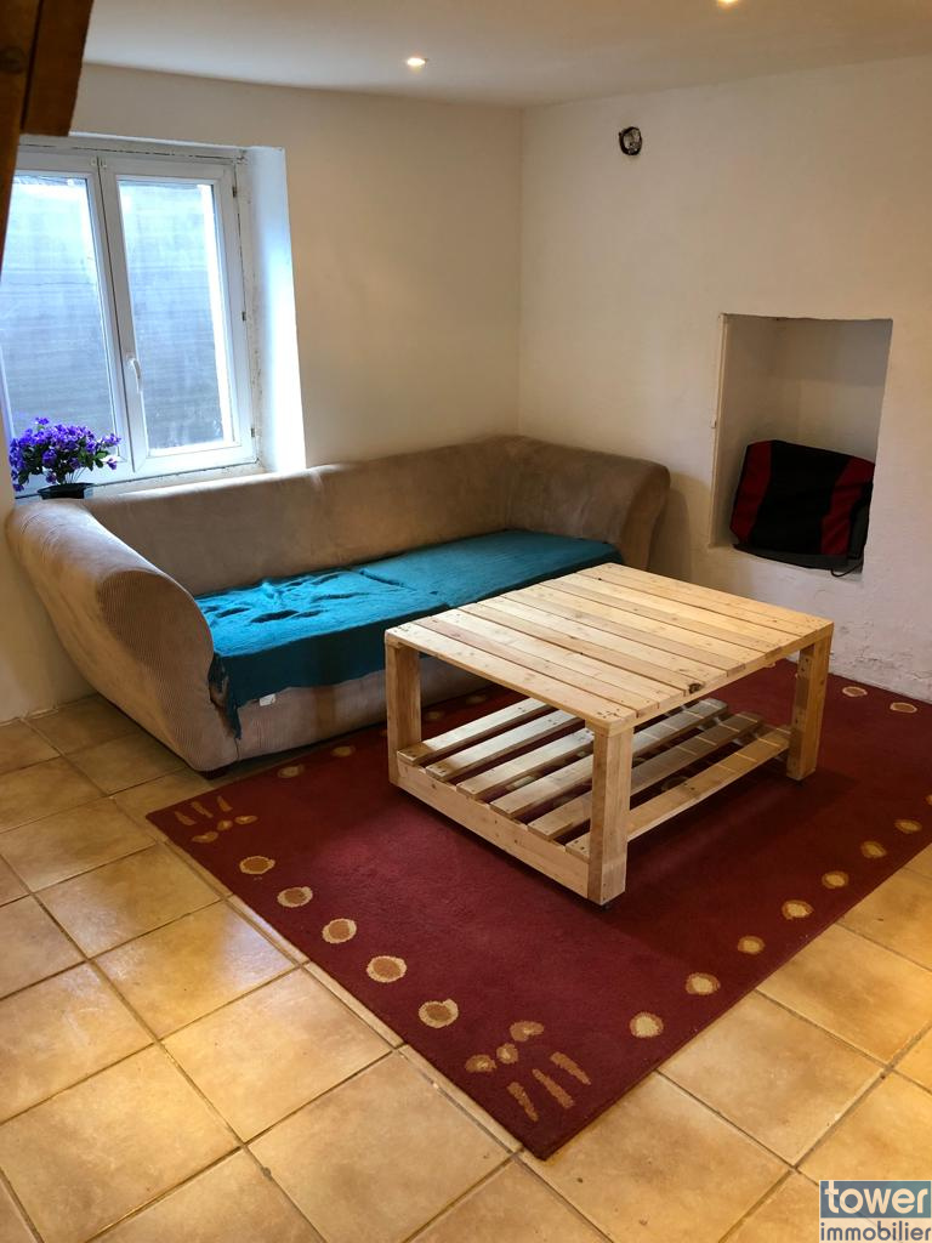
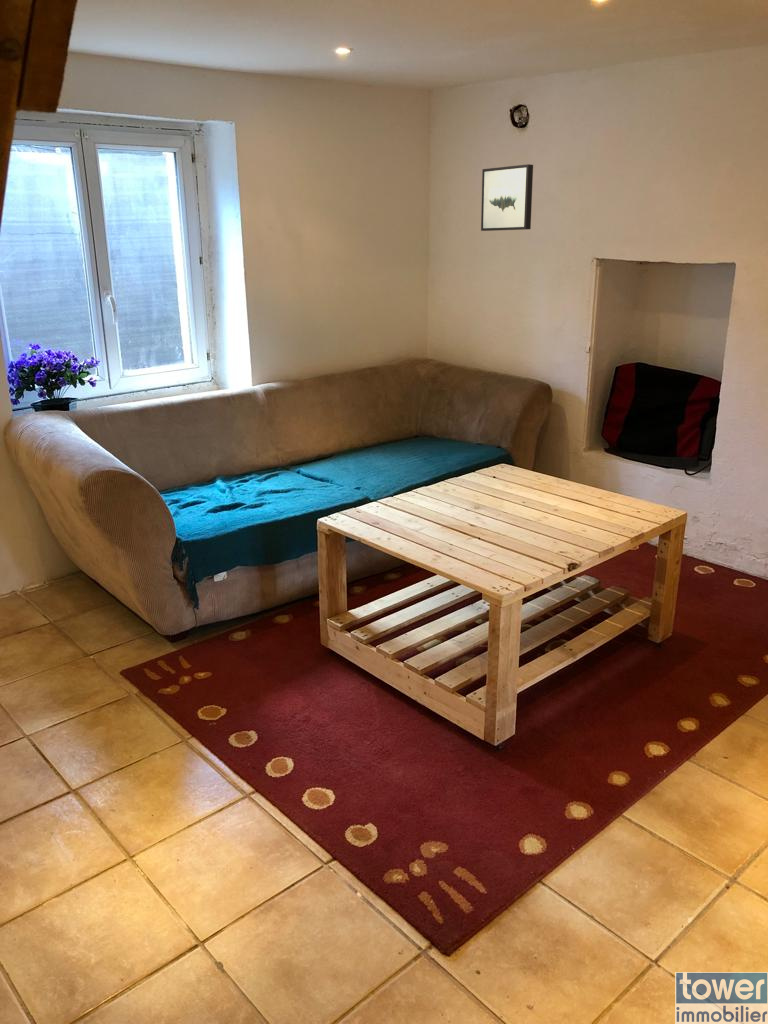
+ wall art (506, 198)
